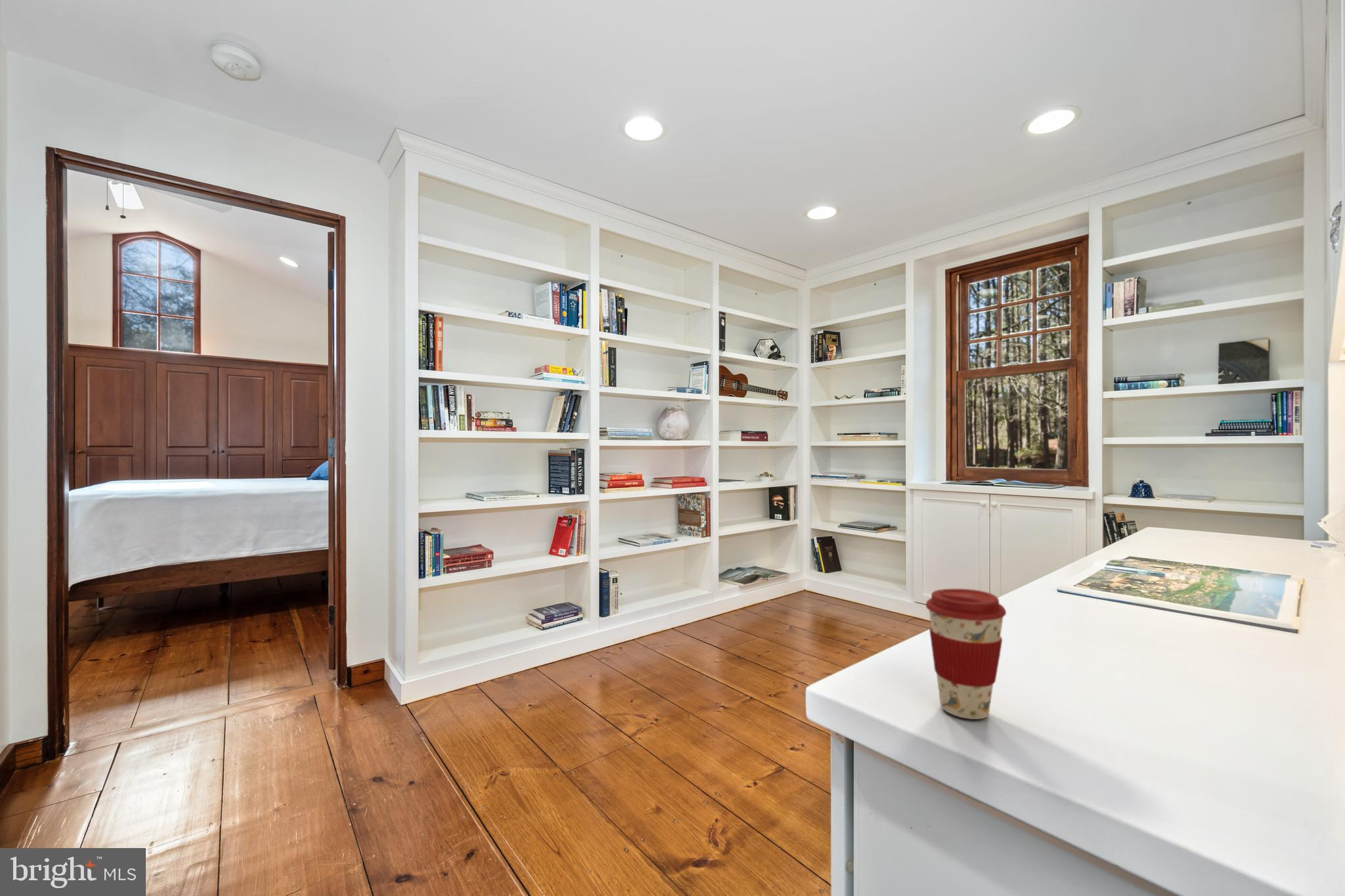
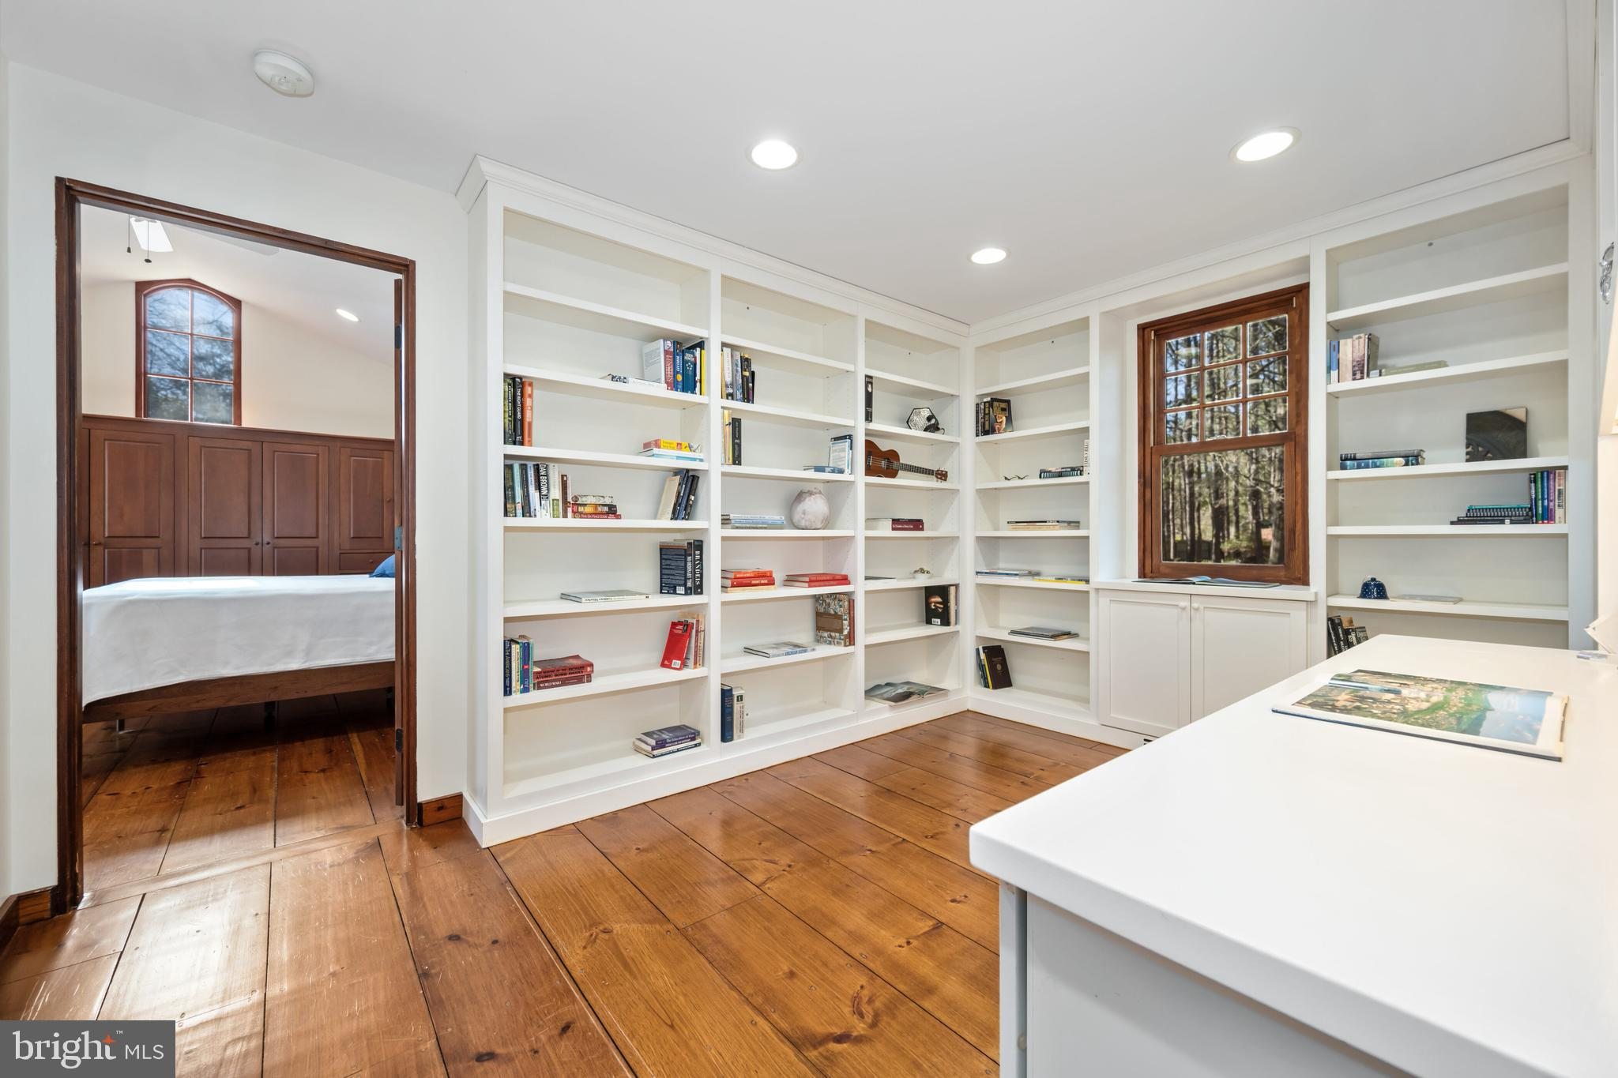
- coffee cup (964, 652)
